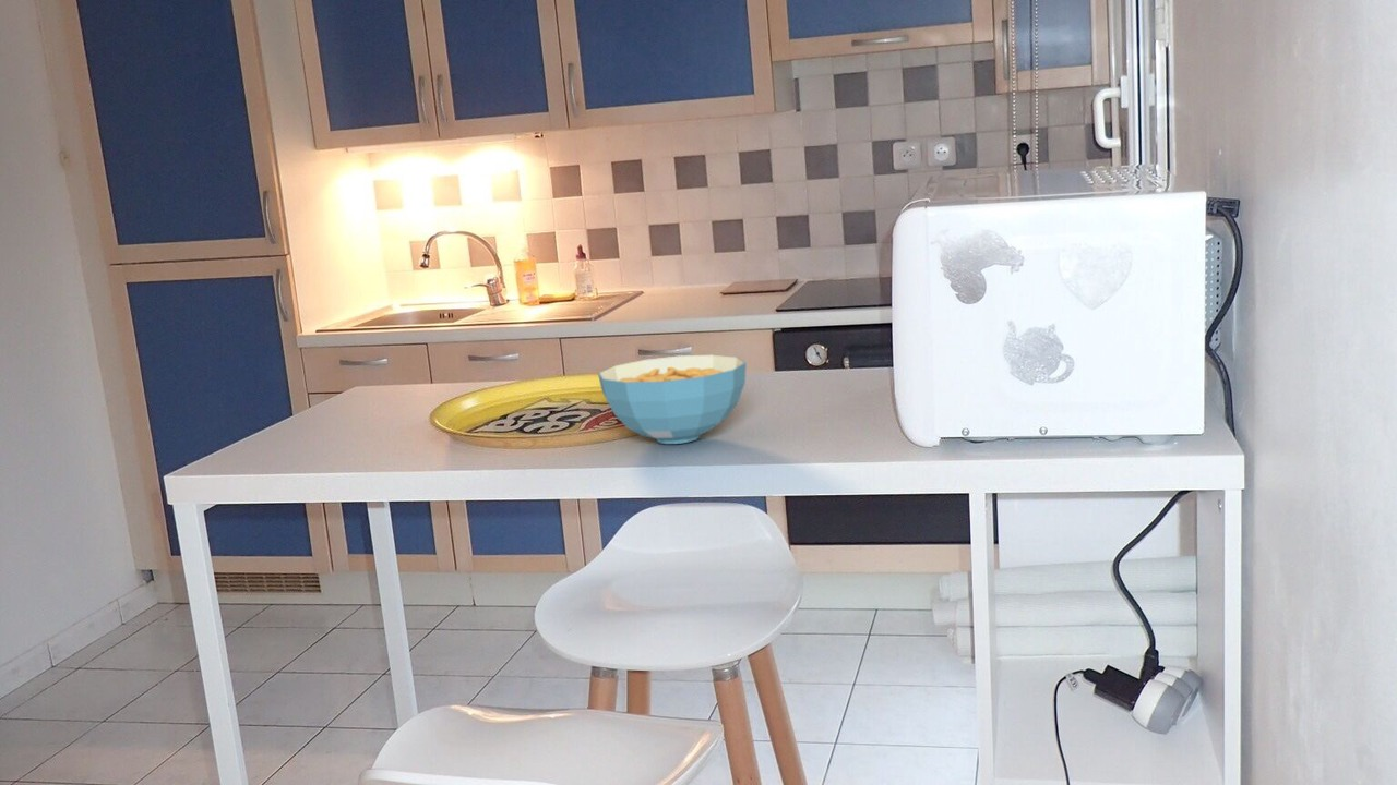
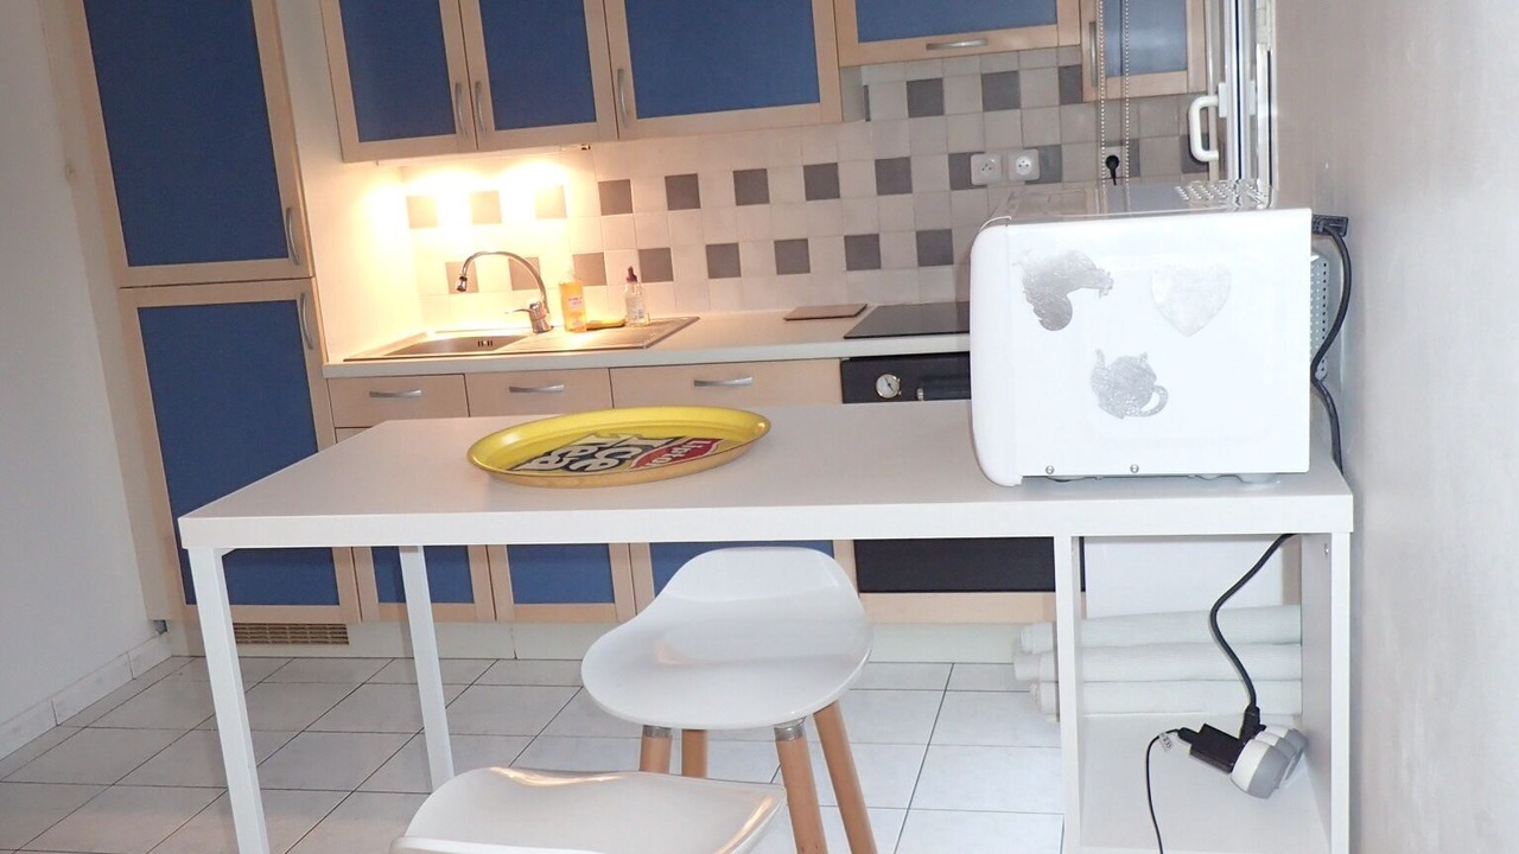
- cereal bowl (674, 403)
